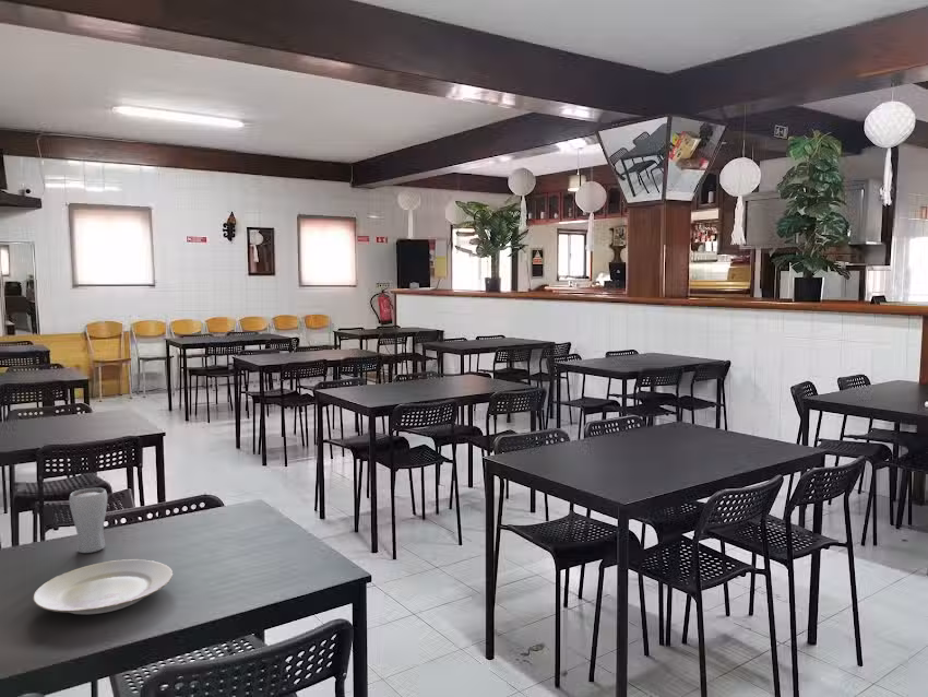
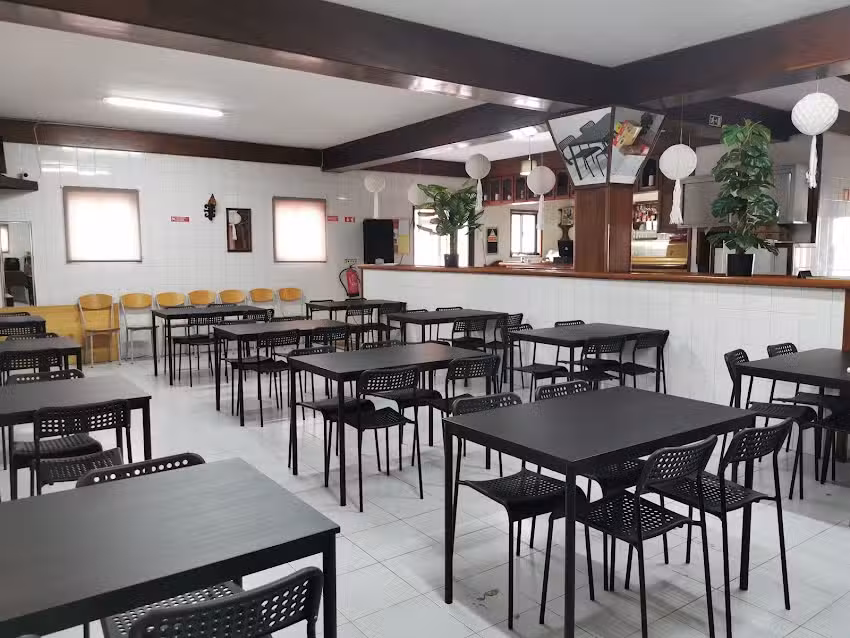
- drinking glass (90, 520)
- plate (106, 589)
